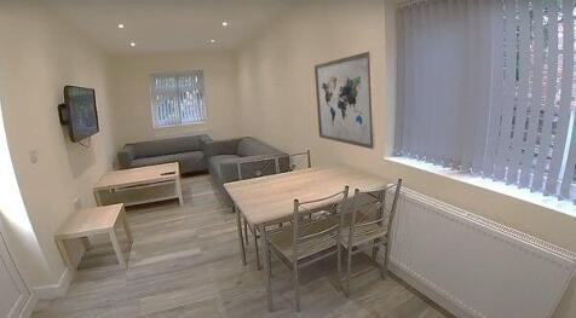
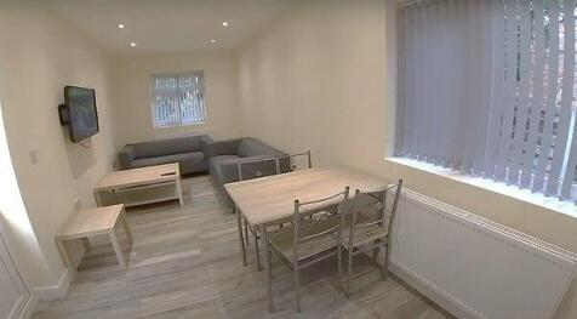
- wall art (340, 102)
